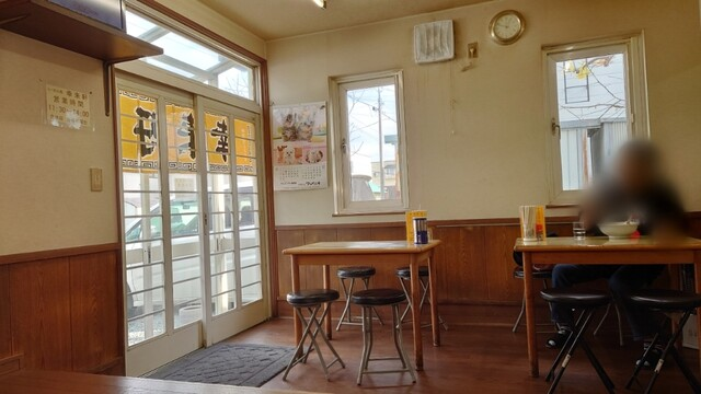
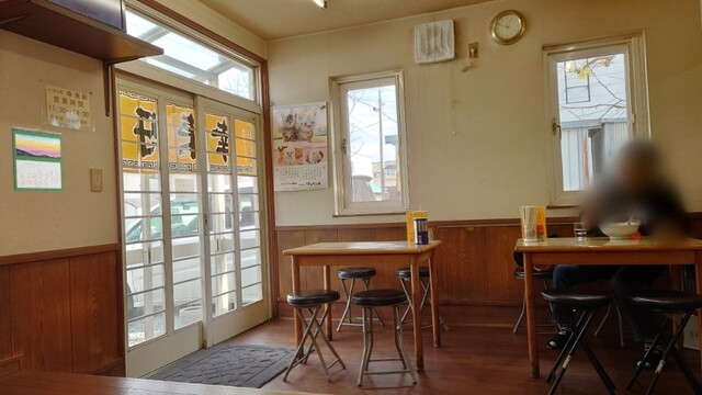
+ calendar (38, 159)
